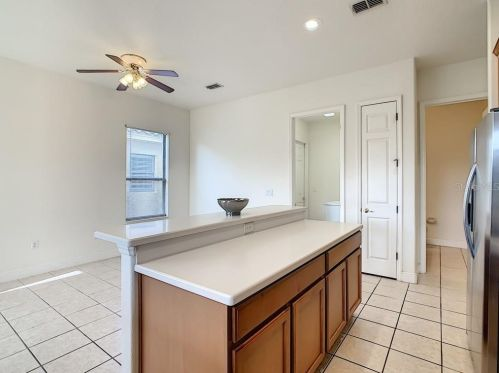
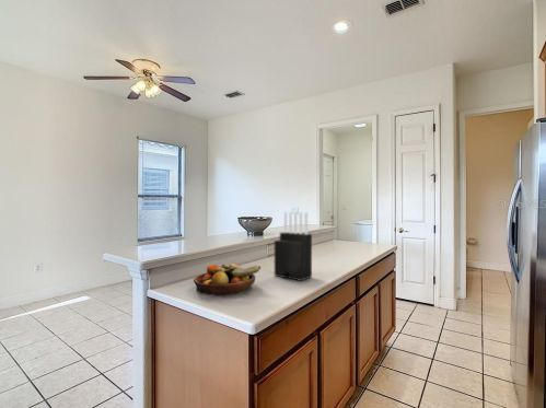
+ fruit bowl (225, 275)
+ knife block (291, 244)
